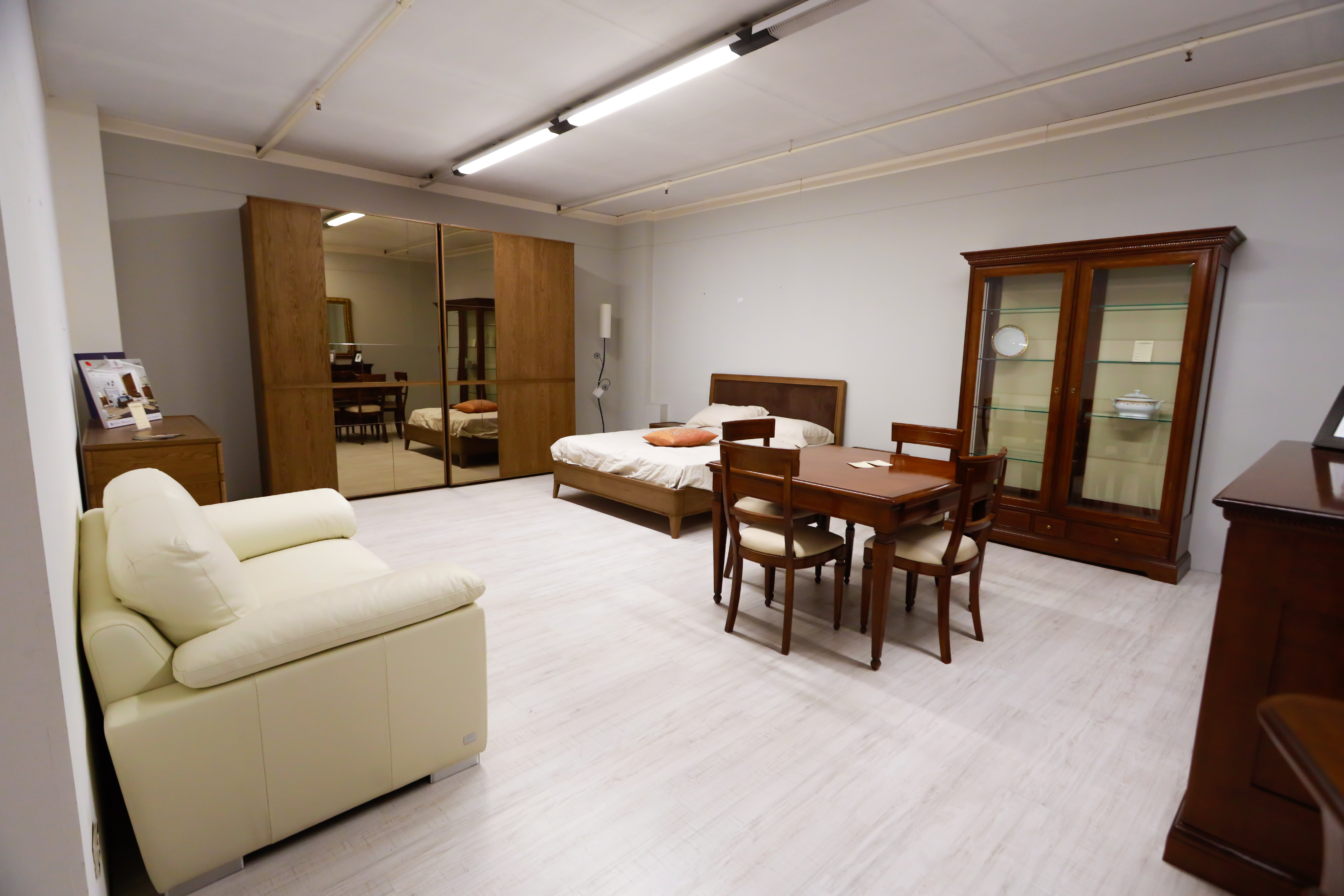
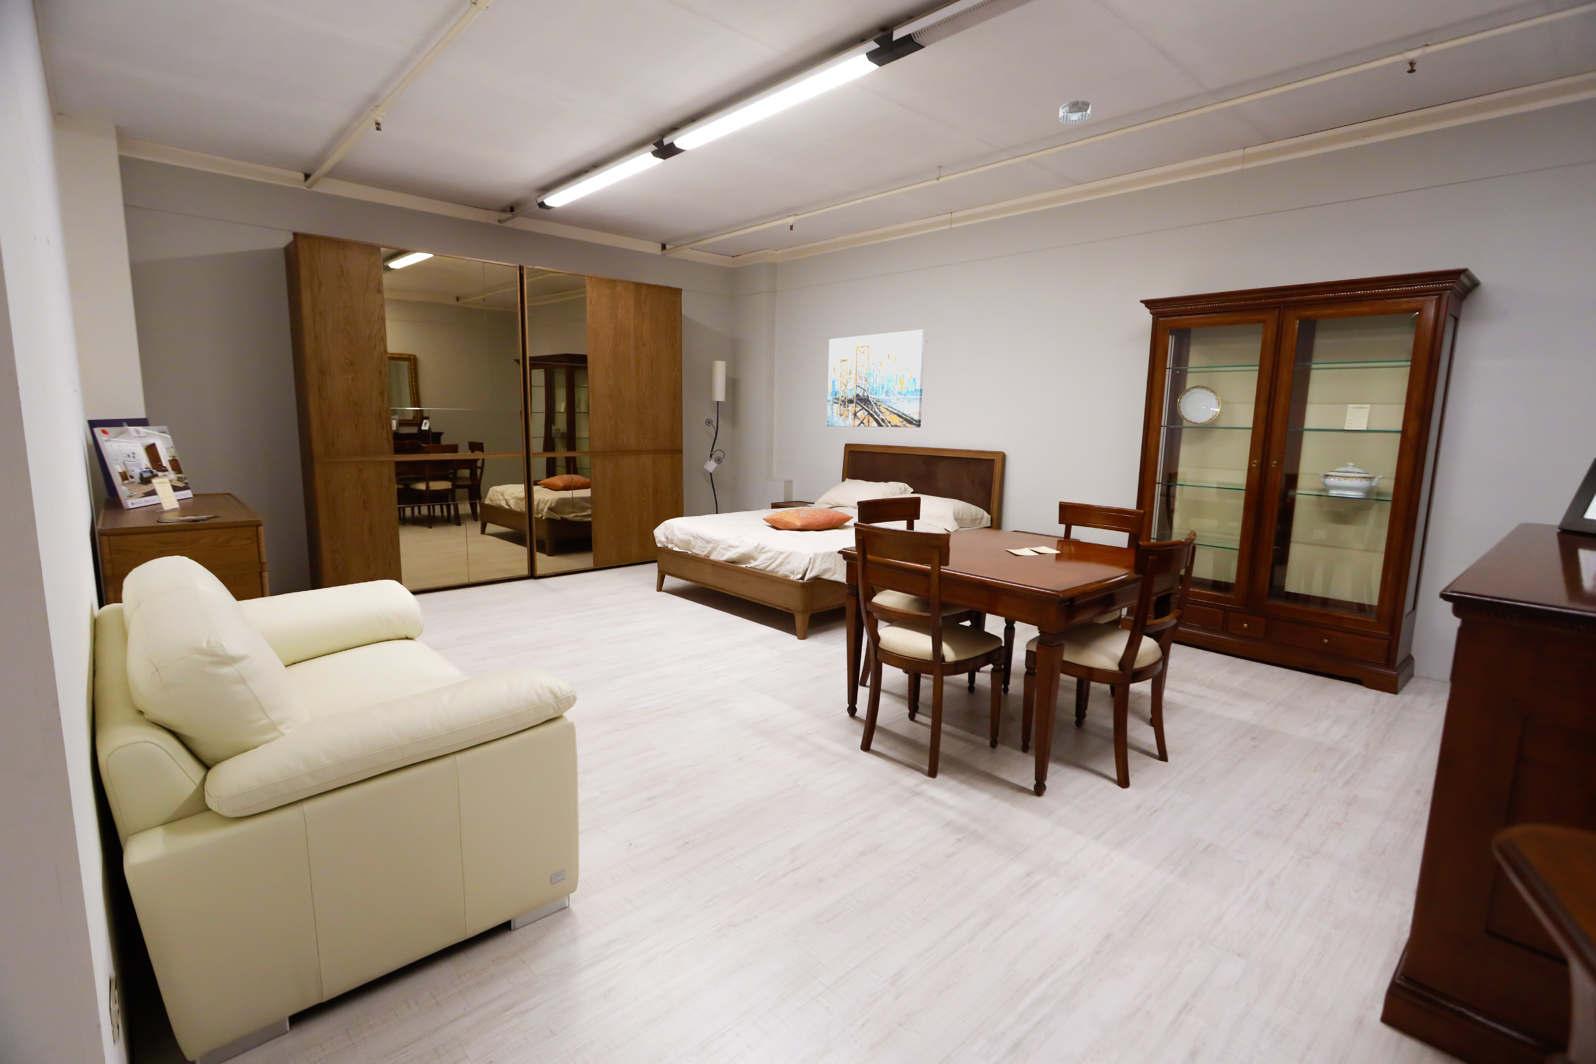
+ wall art (873, 381)
+ smoke detector (1075, 112)
